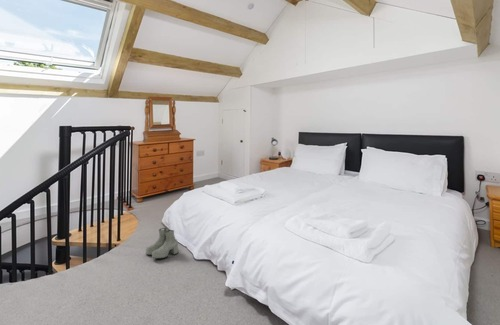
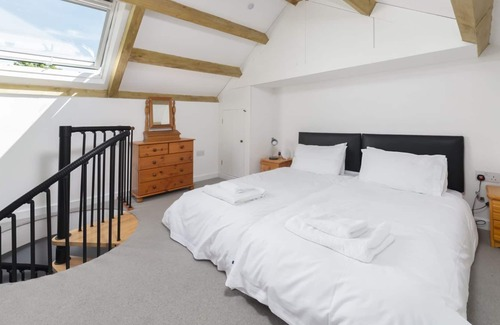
- boots (162, 242)
